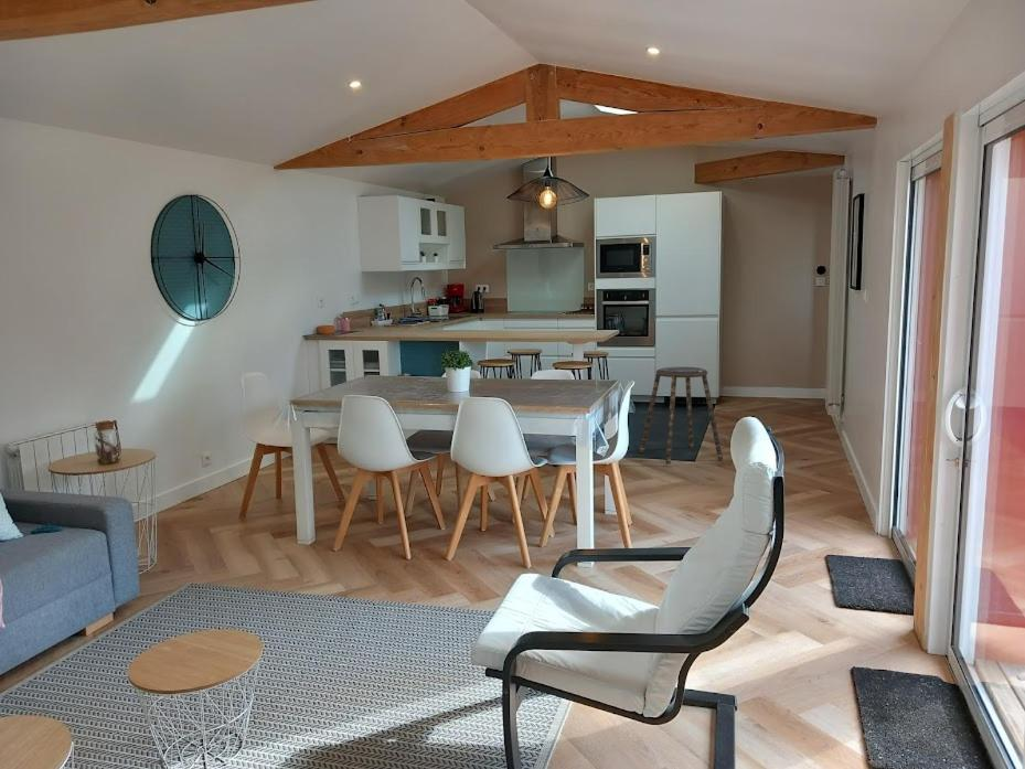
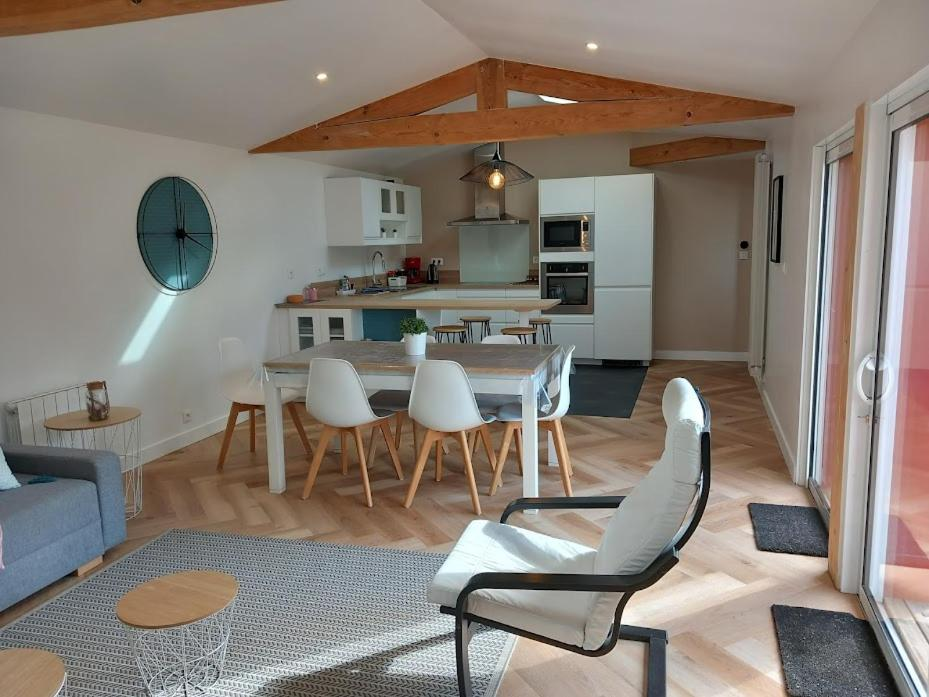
- stool (673, 413)
